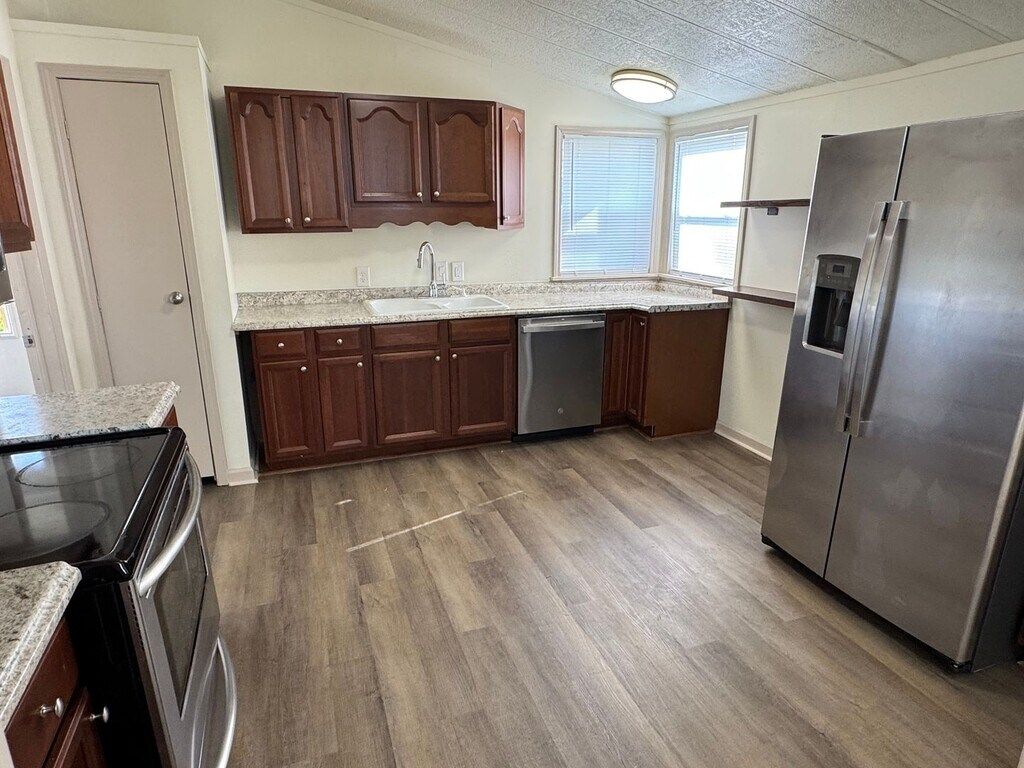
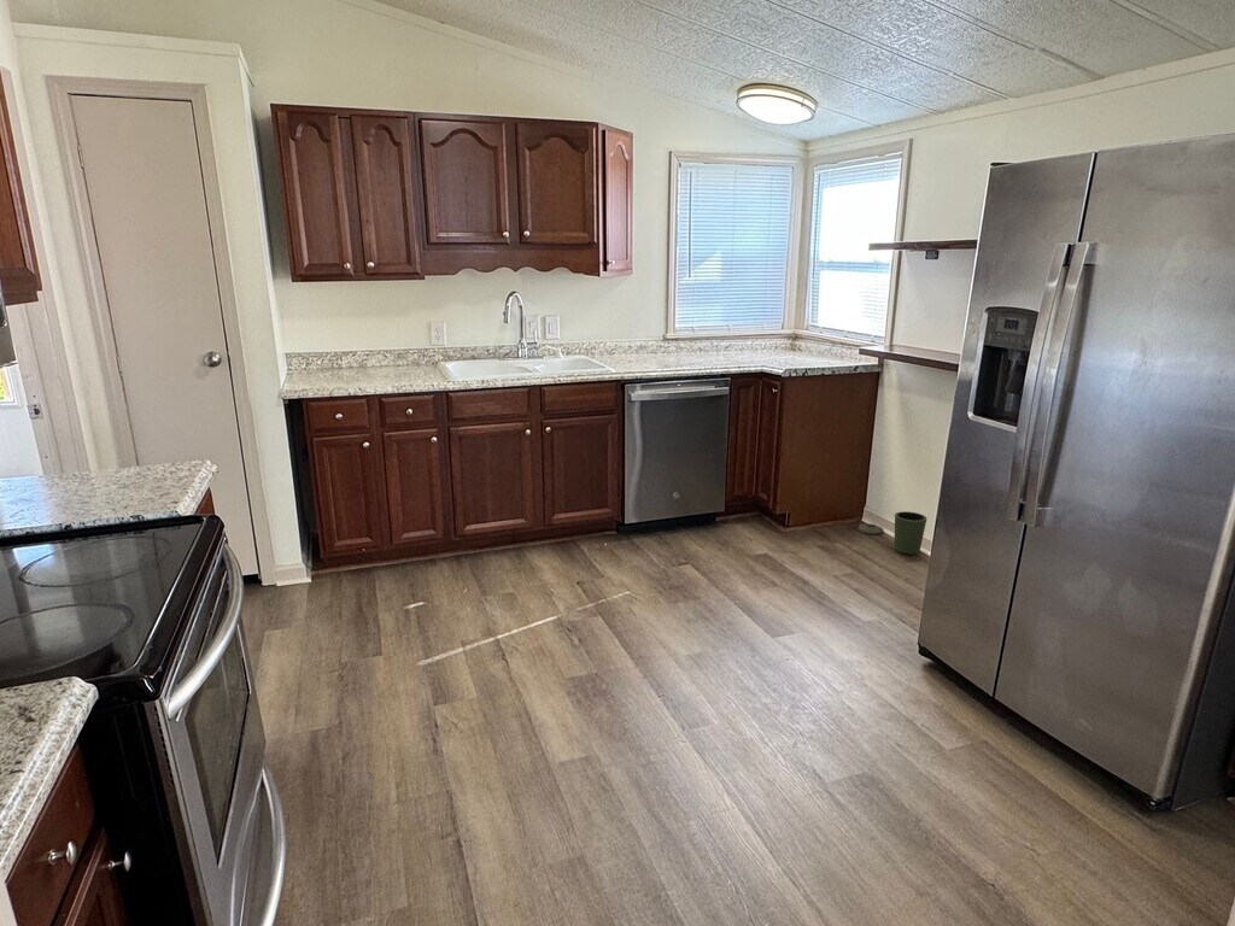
+ trash can (895, 523)
